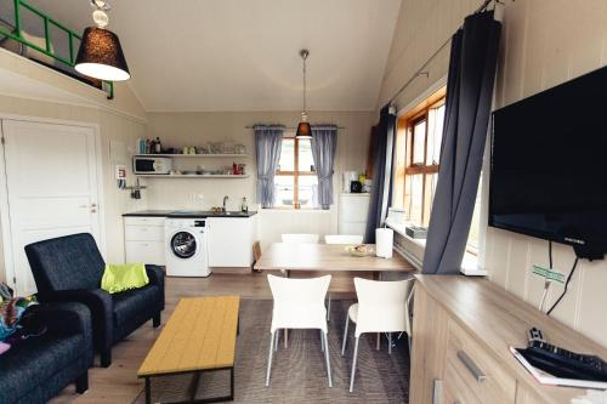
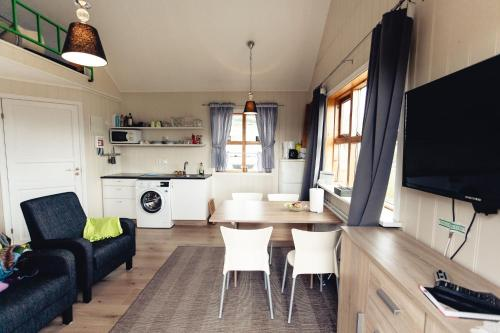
- coffee table (202, 343)
